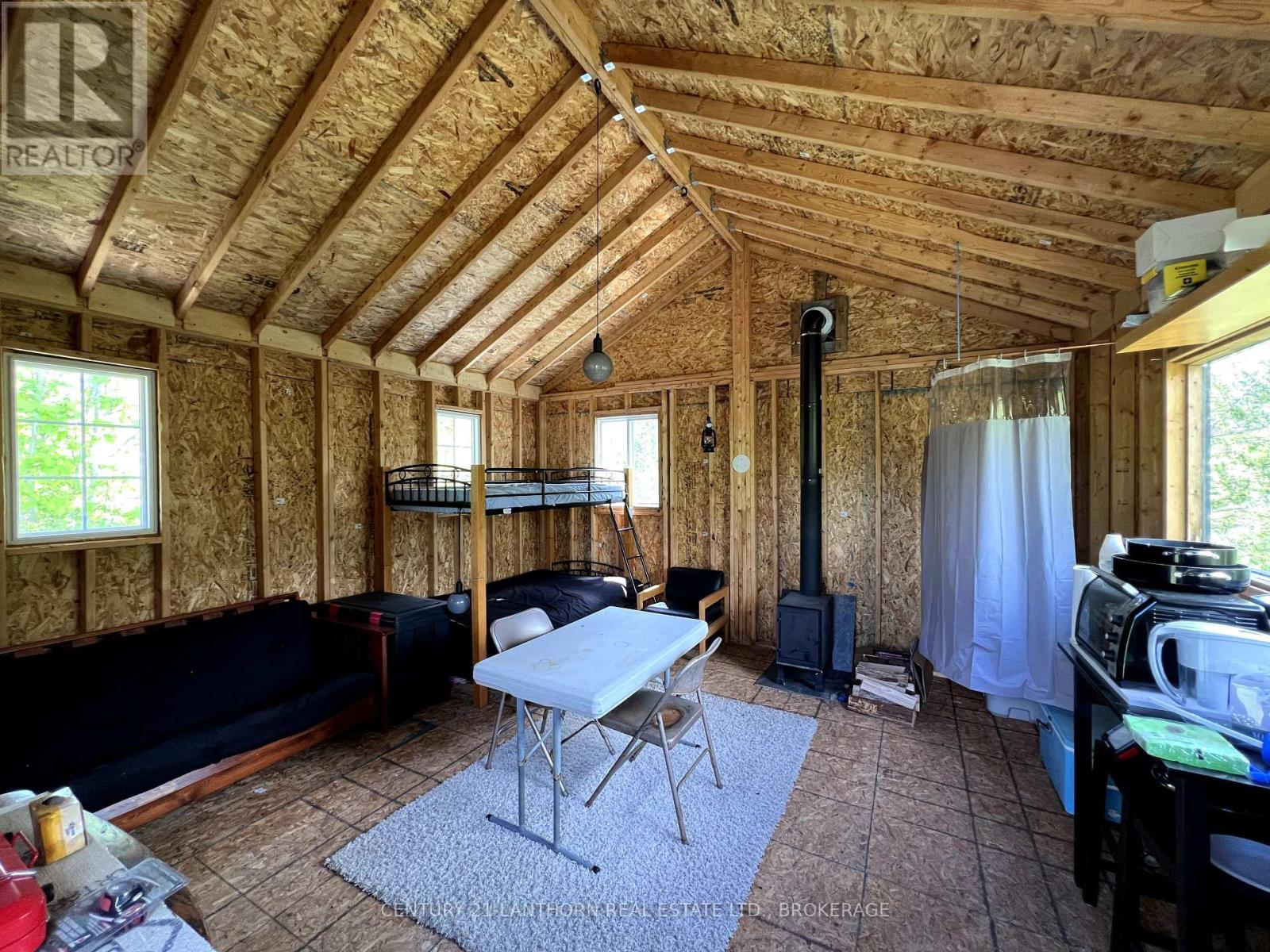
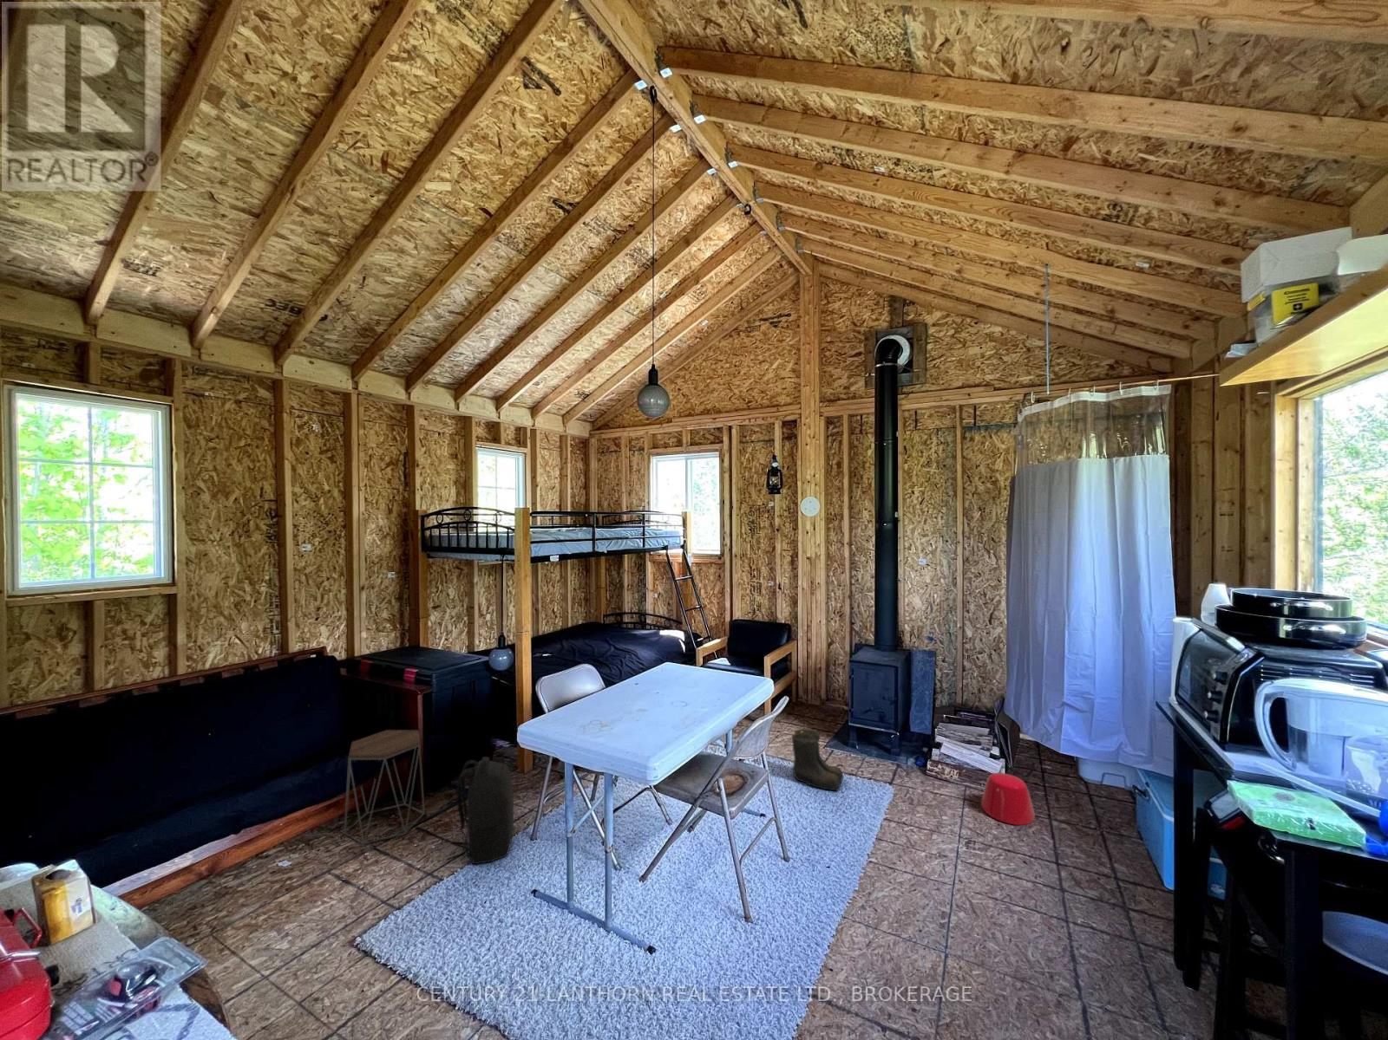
+ boots (817, 757)
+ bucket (1008, 794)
+ side table (390, 782)
+ backpack (482, 803)
